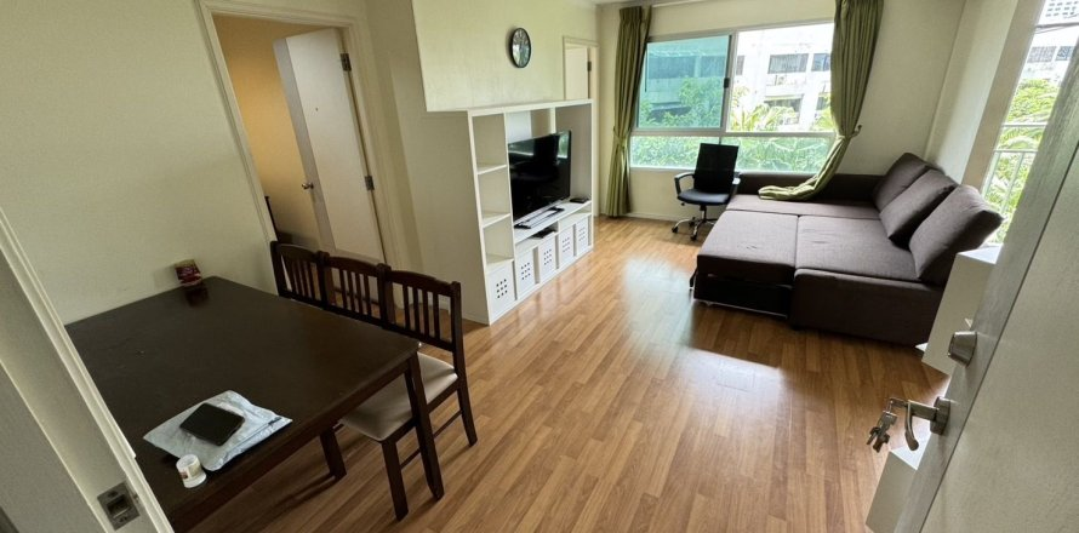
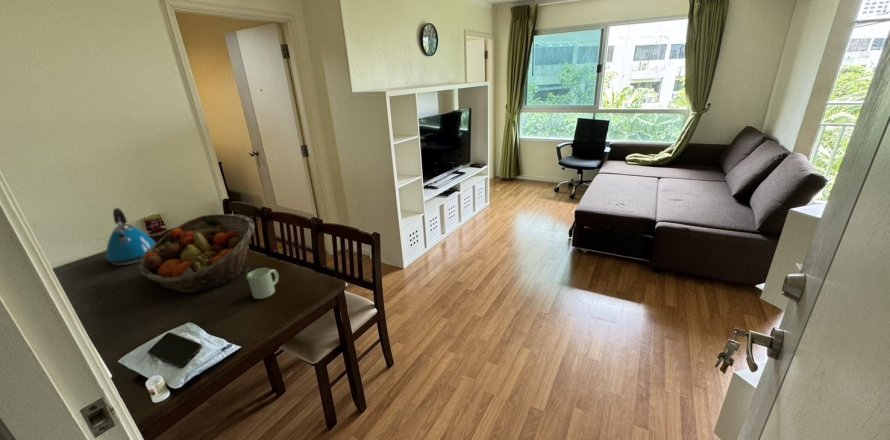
+ fruit basket (201, 251)
+ kettle (125, 233)
+ mug (263, 279)
